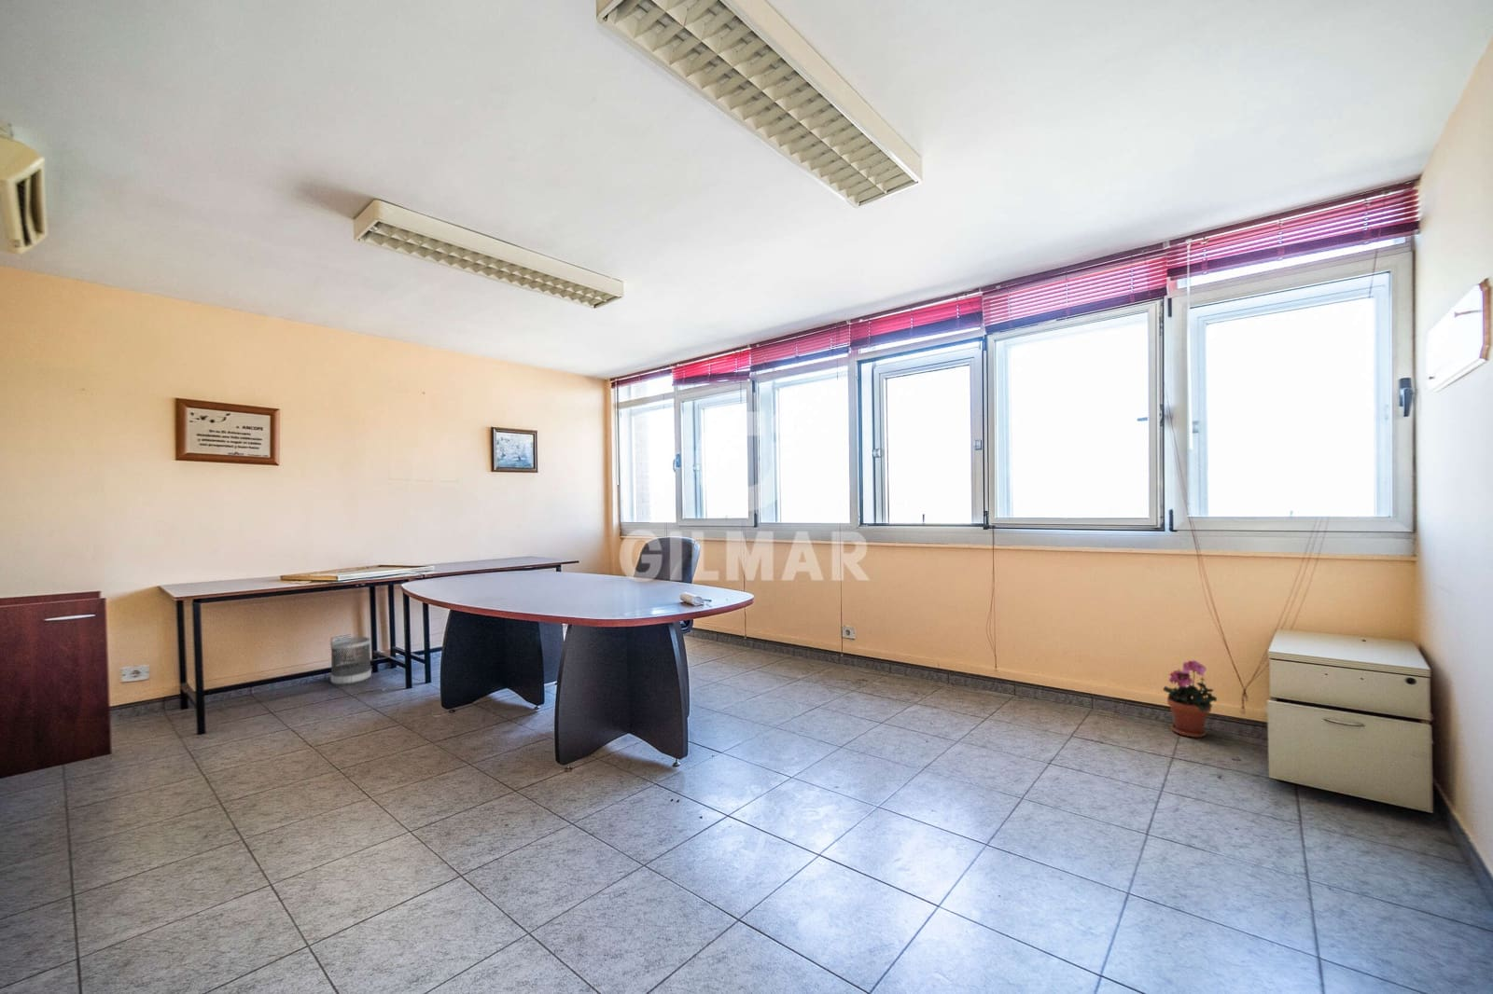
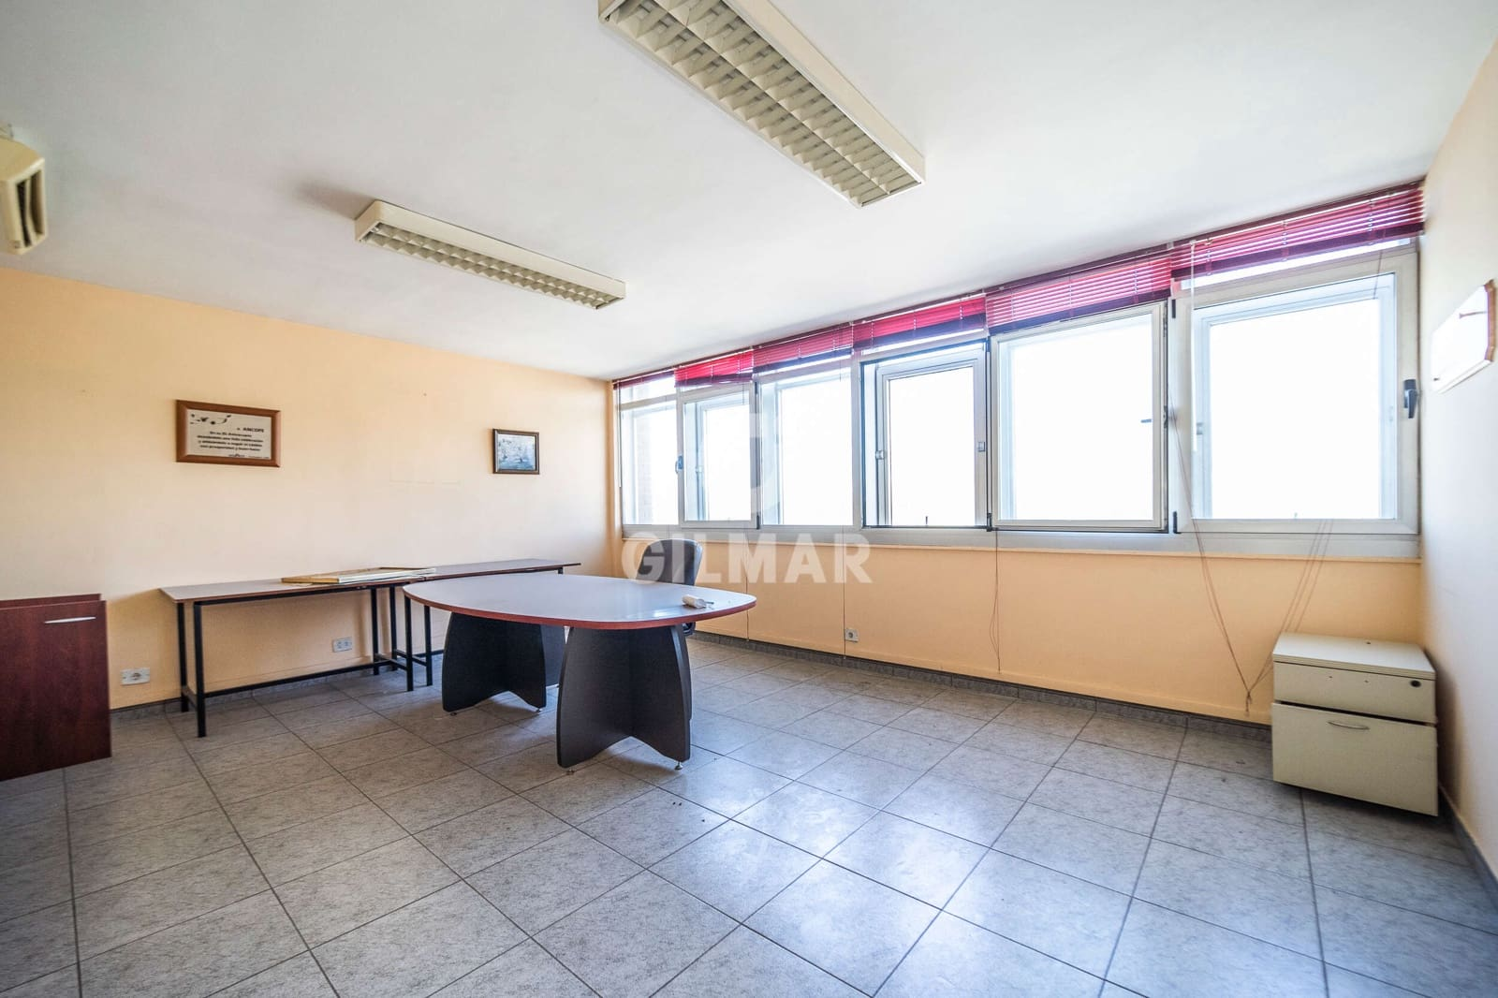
- wastebasket (351, 659)
- potted plant (1189, 696)
